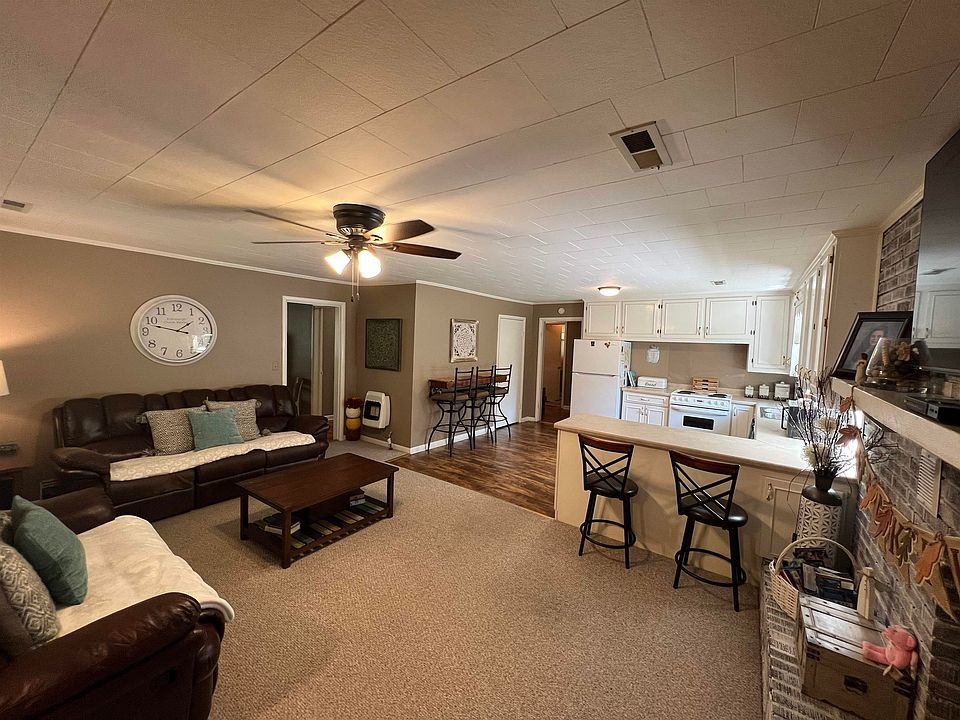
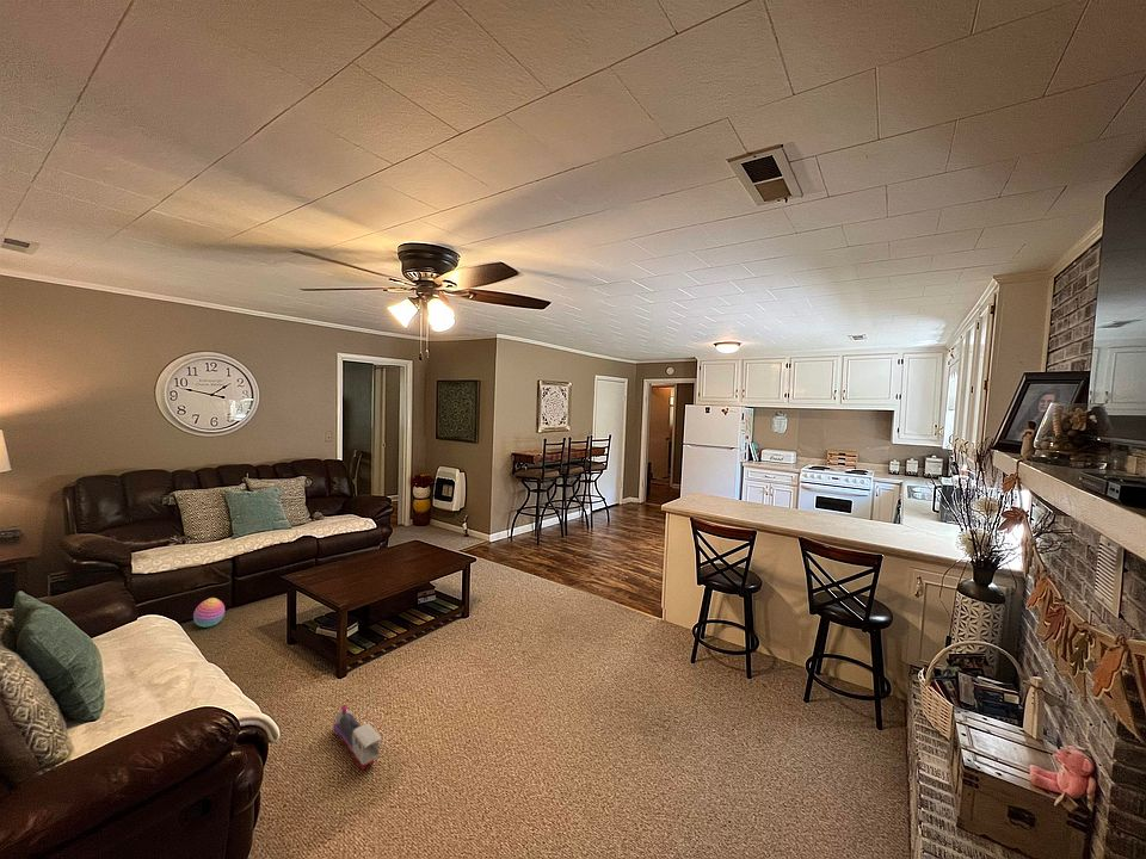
+ toy train (353, 733)
+ stacking toy (209, 611)
